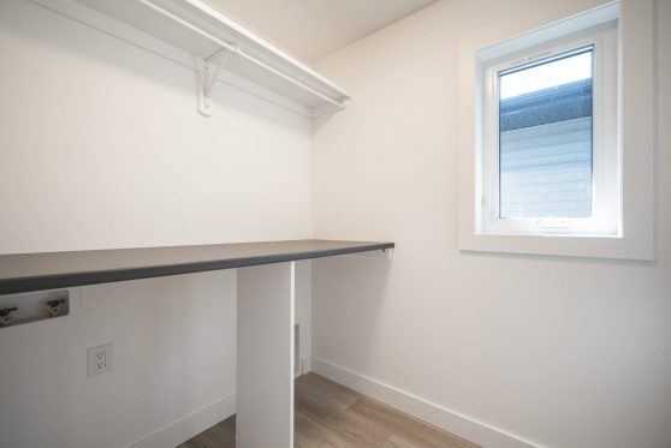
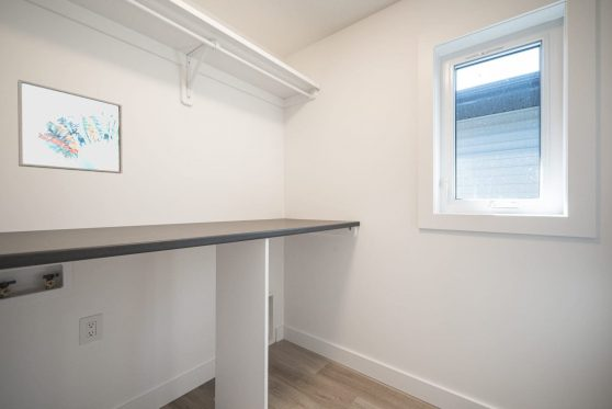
+ wall art (75, 132)
